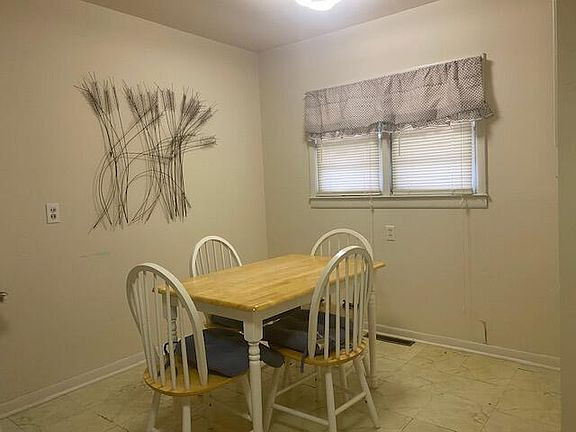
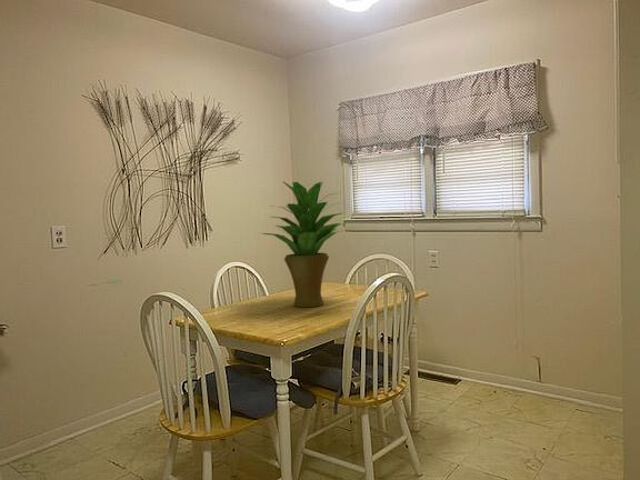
+ potted plant (306, 242)
